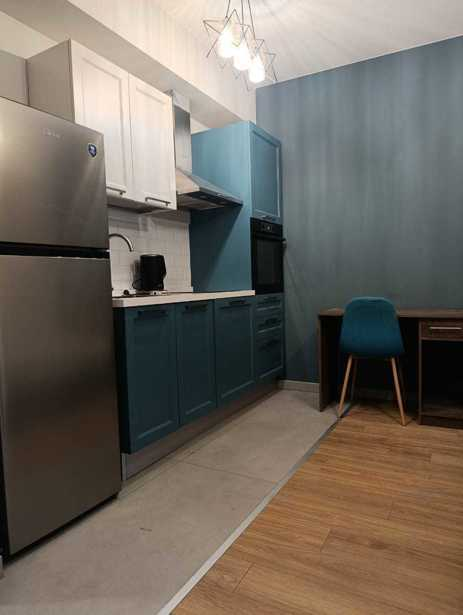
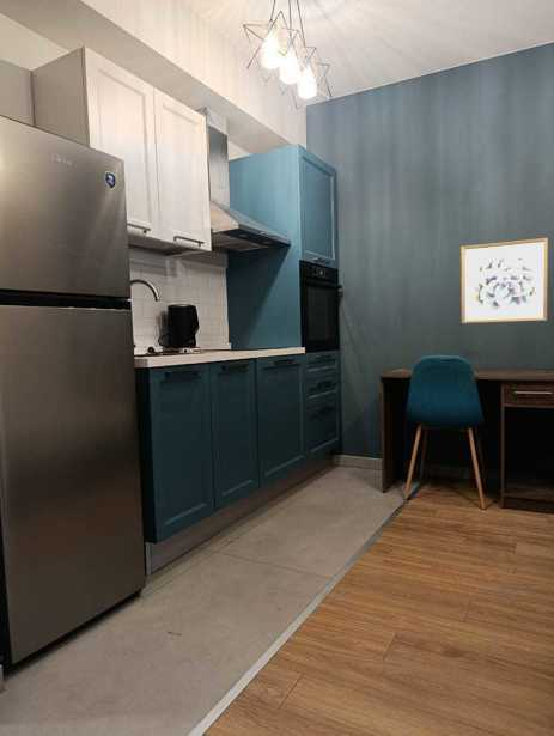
+ wall art (503, 281)
